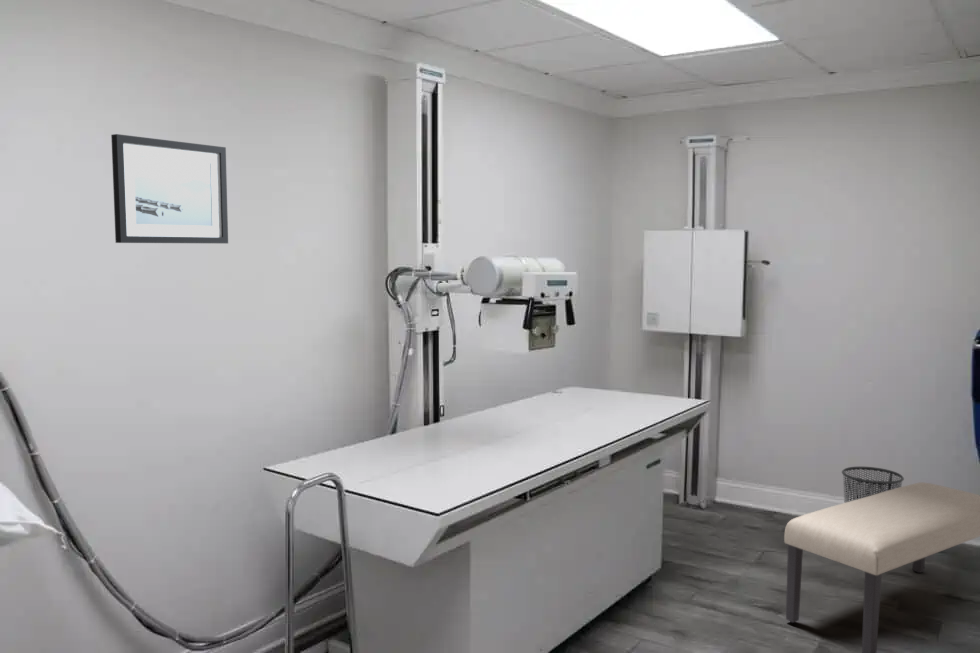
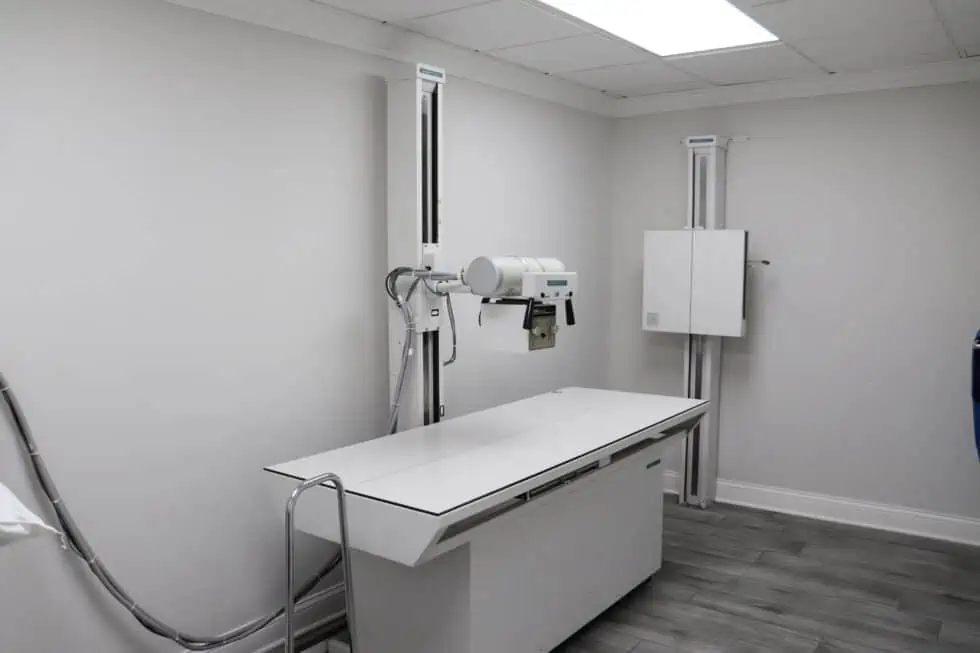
- wall art (173, 192)
- bench (899, 557)
- waste bin (871, 495)
